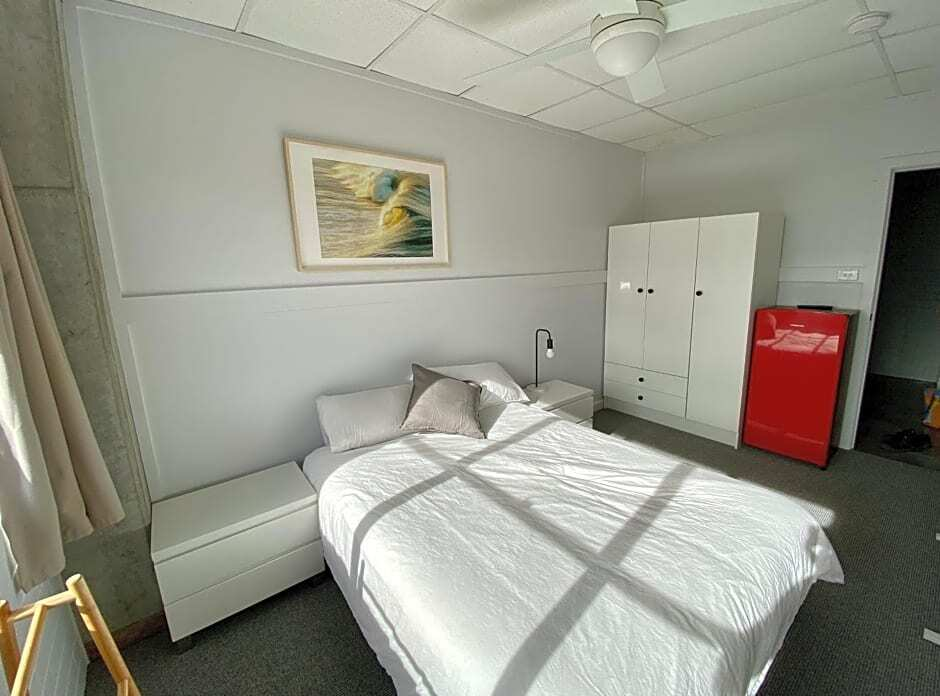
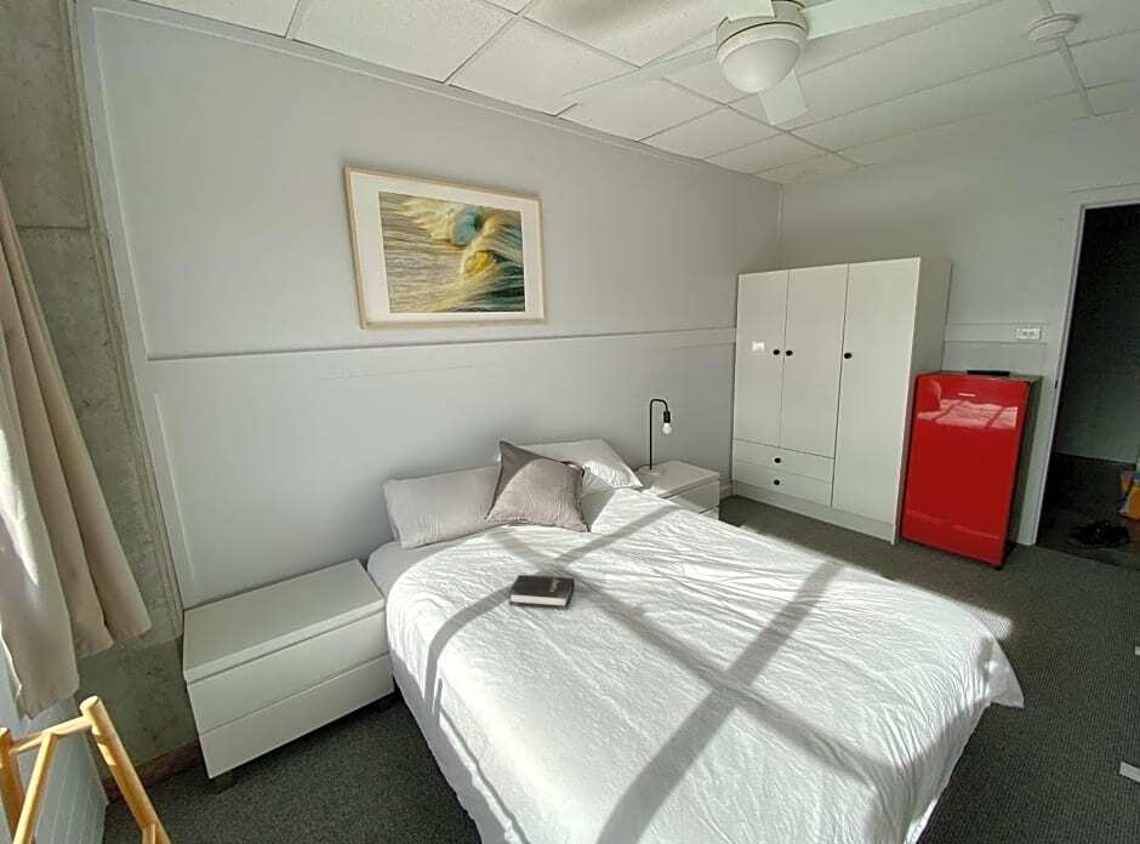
+ hardback book (542, 591)
